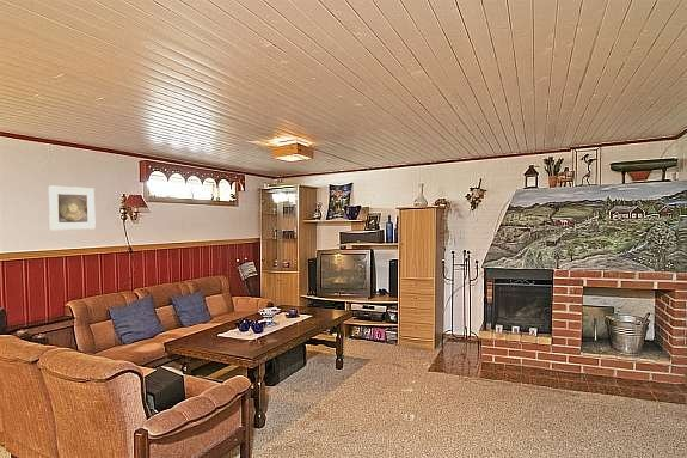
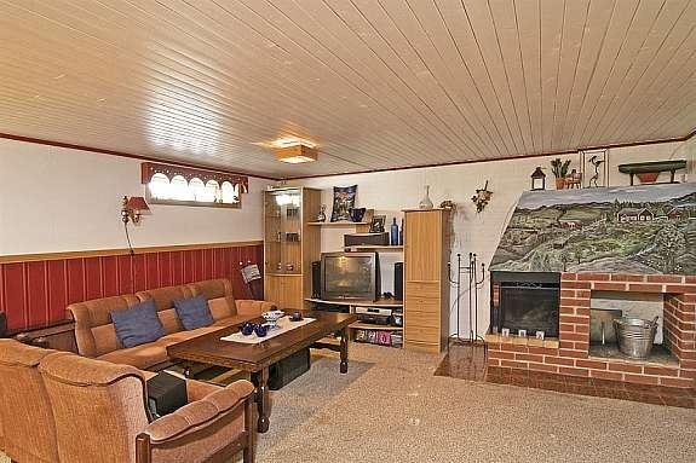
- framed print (73, 208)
